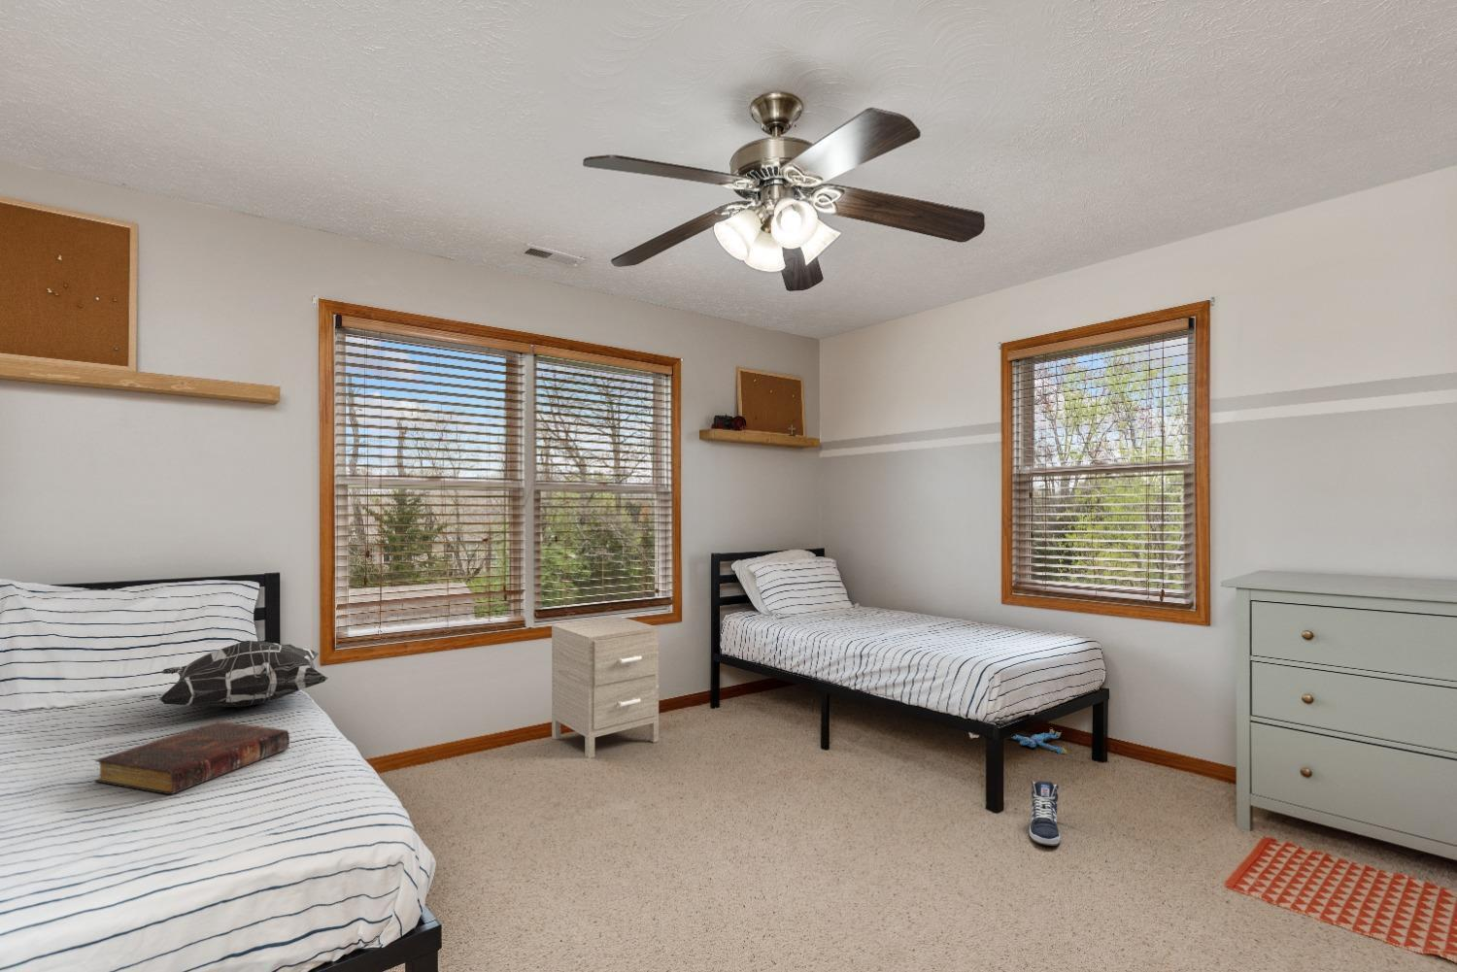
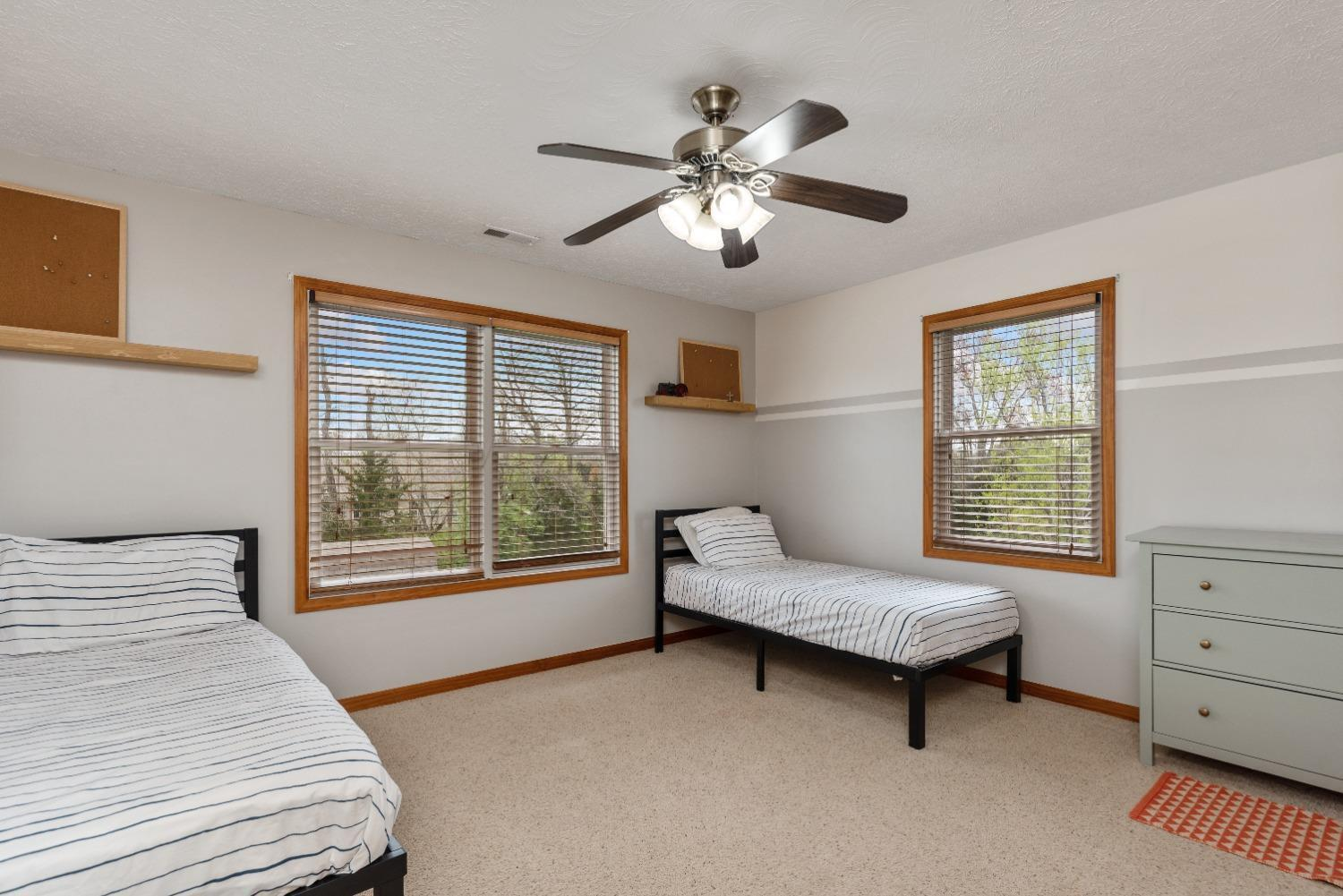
- plush toy (1041, 738)
- book (197, 754)
- decorative pillow (244, 673)
- nightstand (608, 683)
- sneaker (1044, 809)
